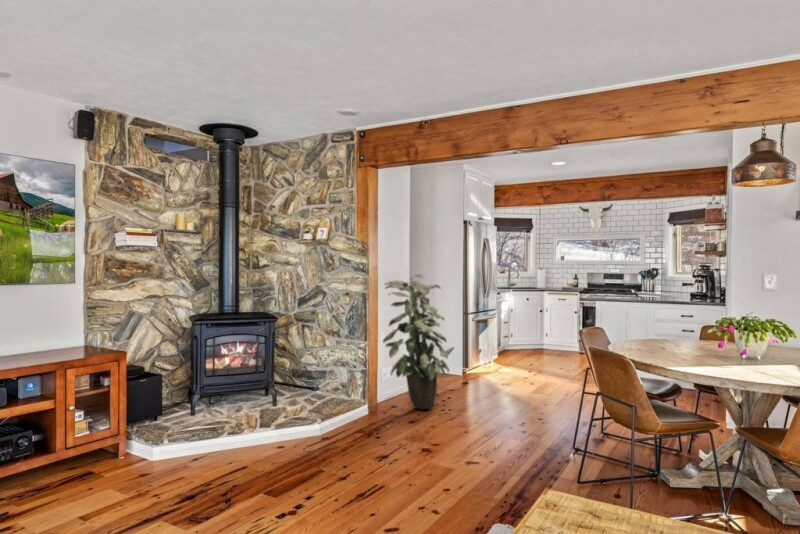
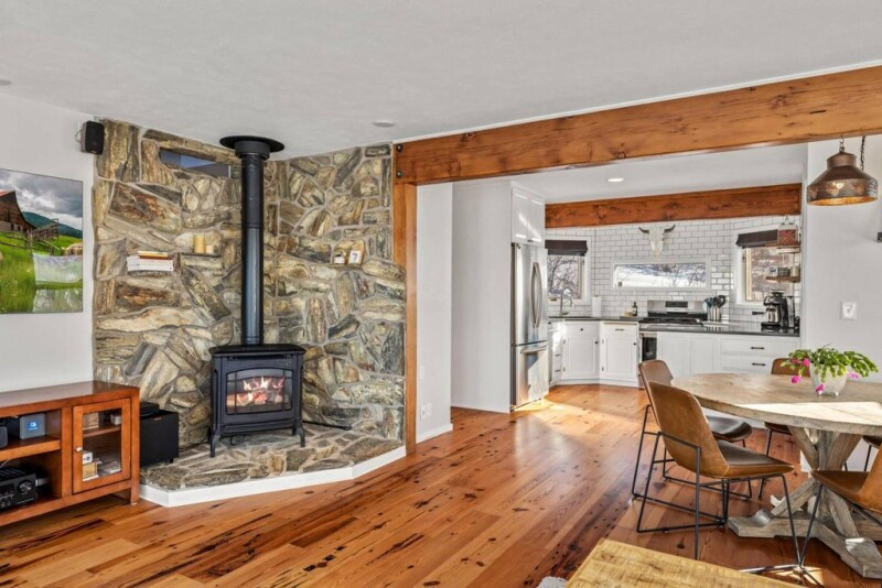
- indoor plant (416, 341)
